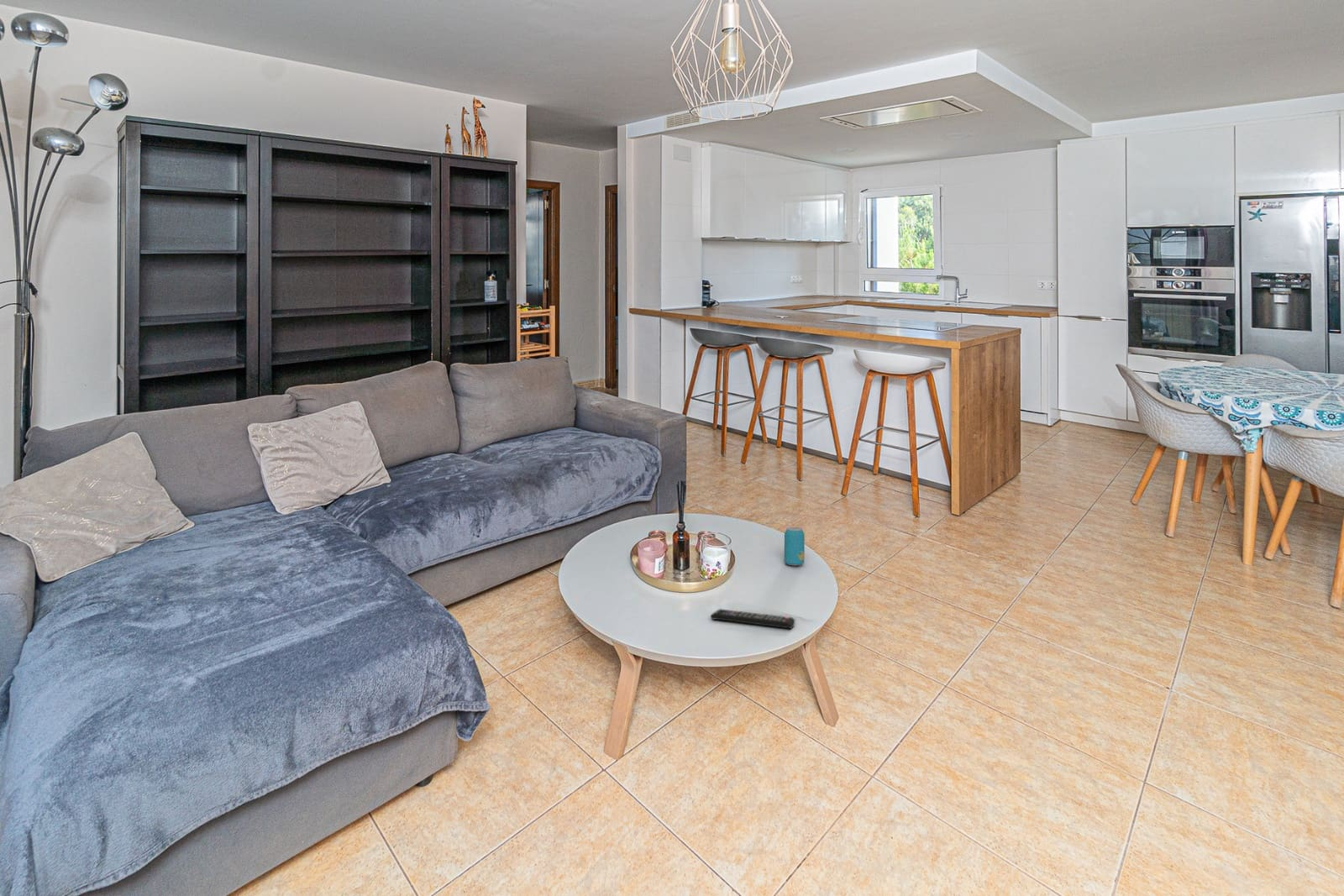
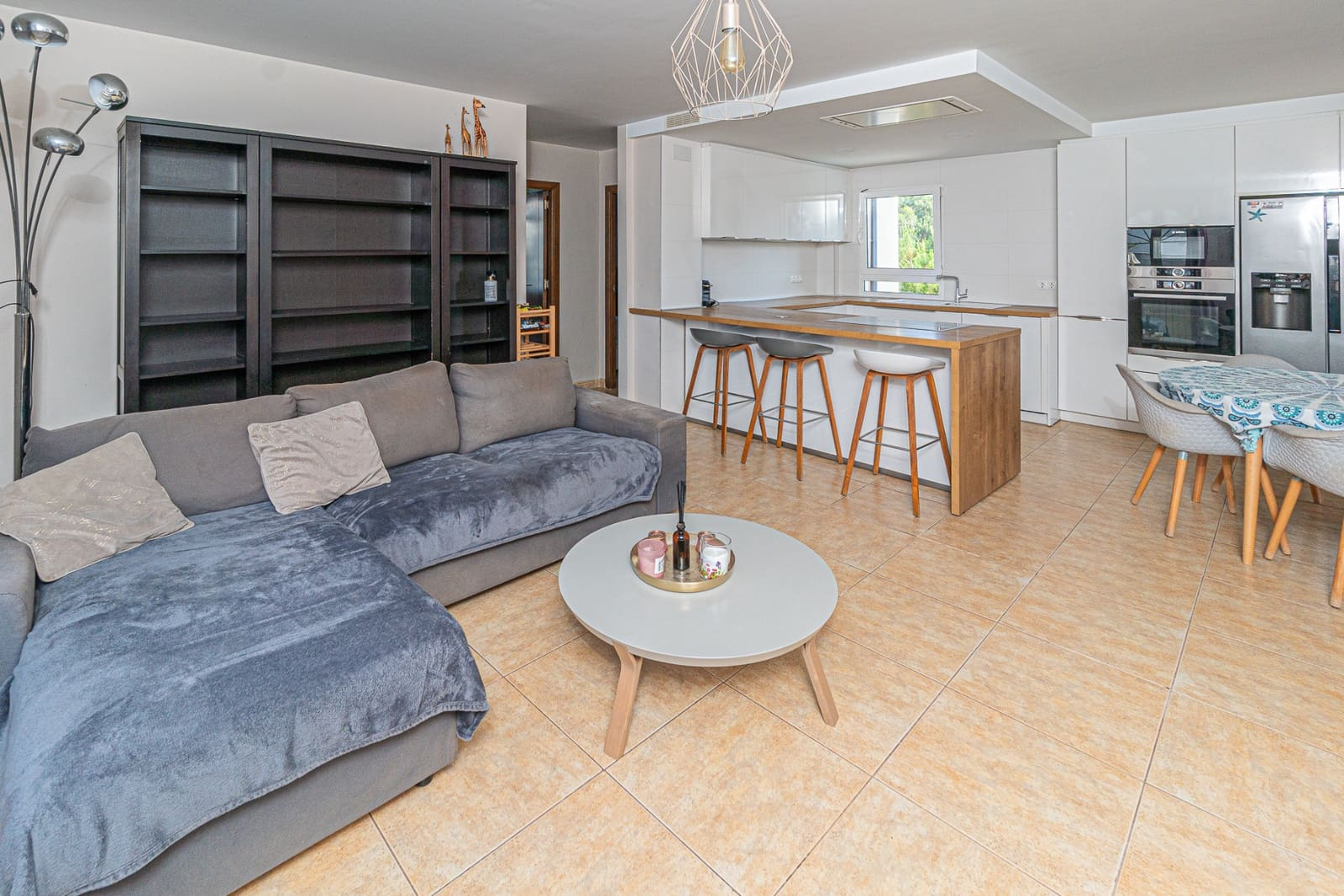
- remote control (752, 619)
- beverage can (794, 546)
